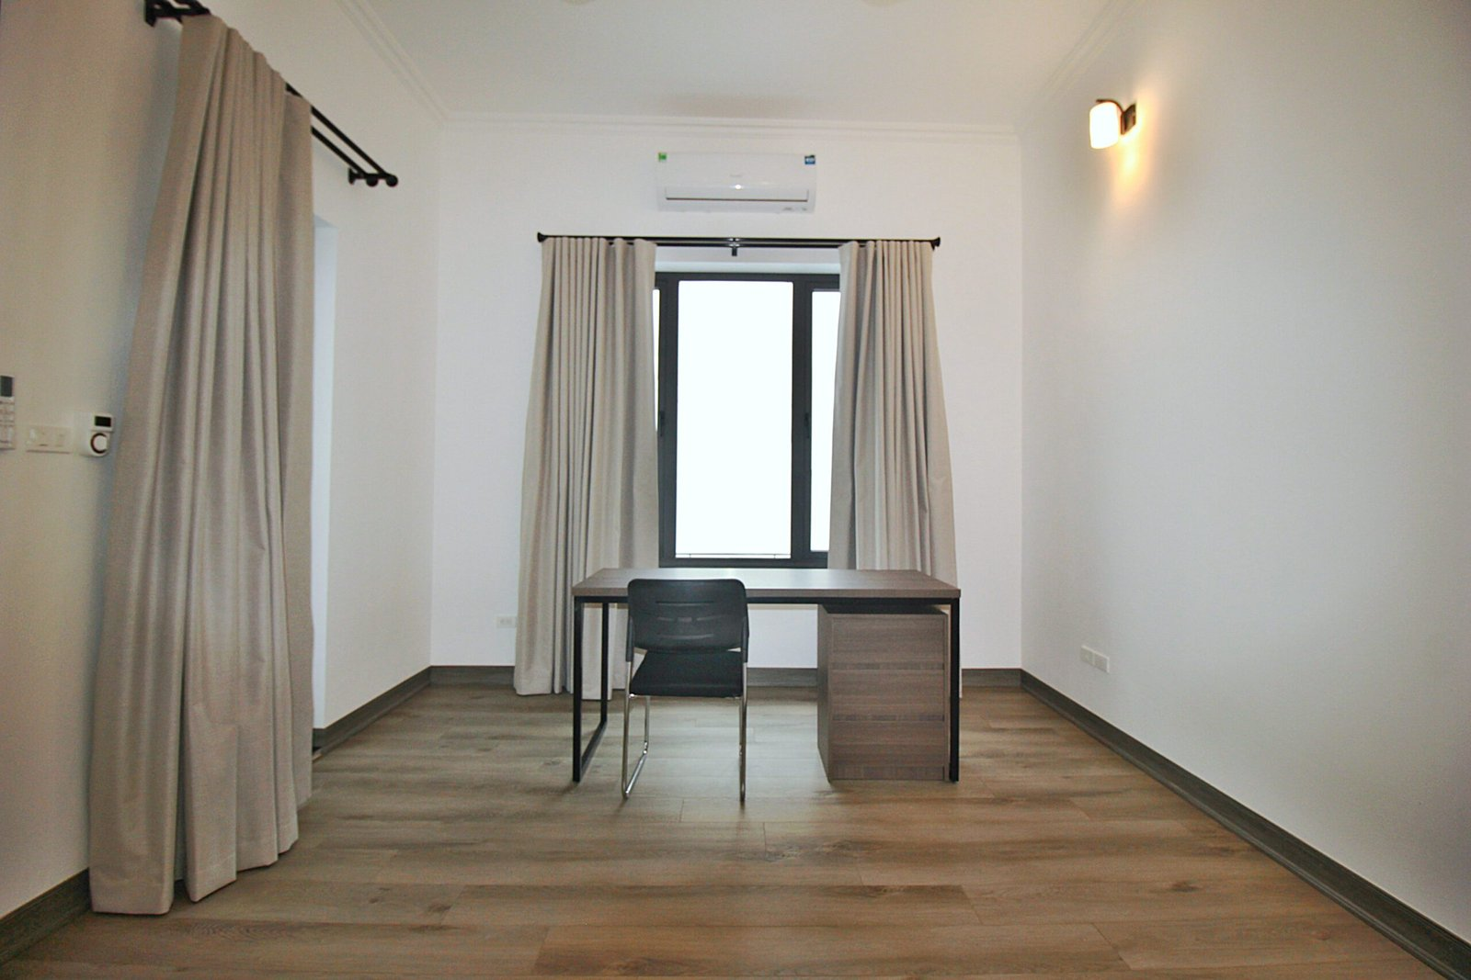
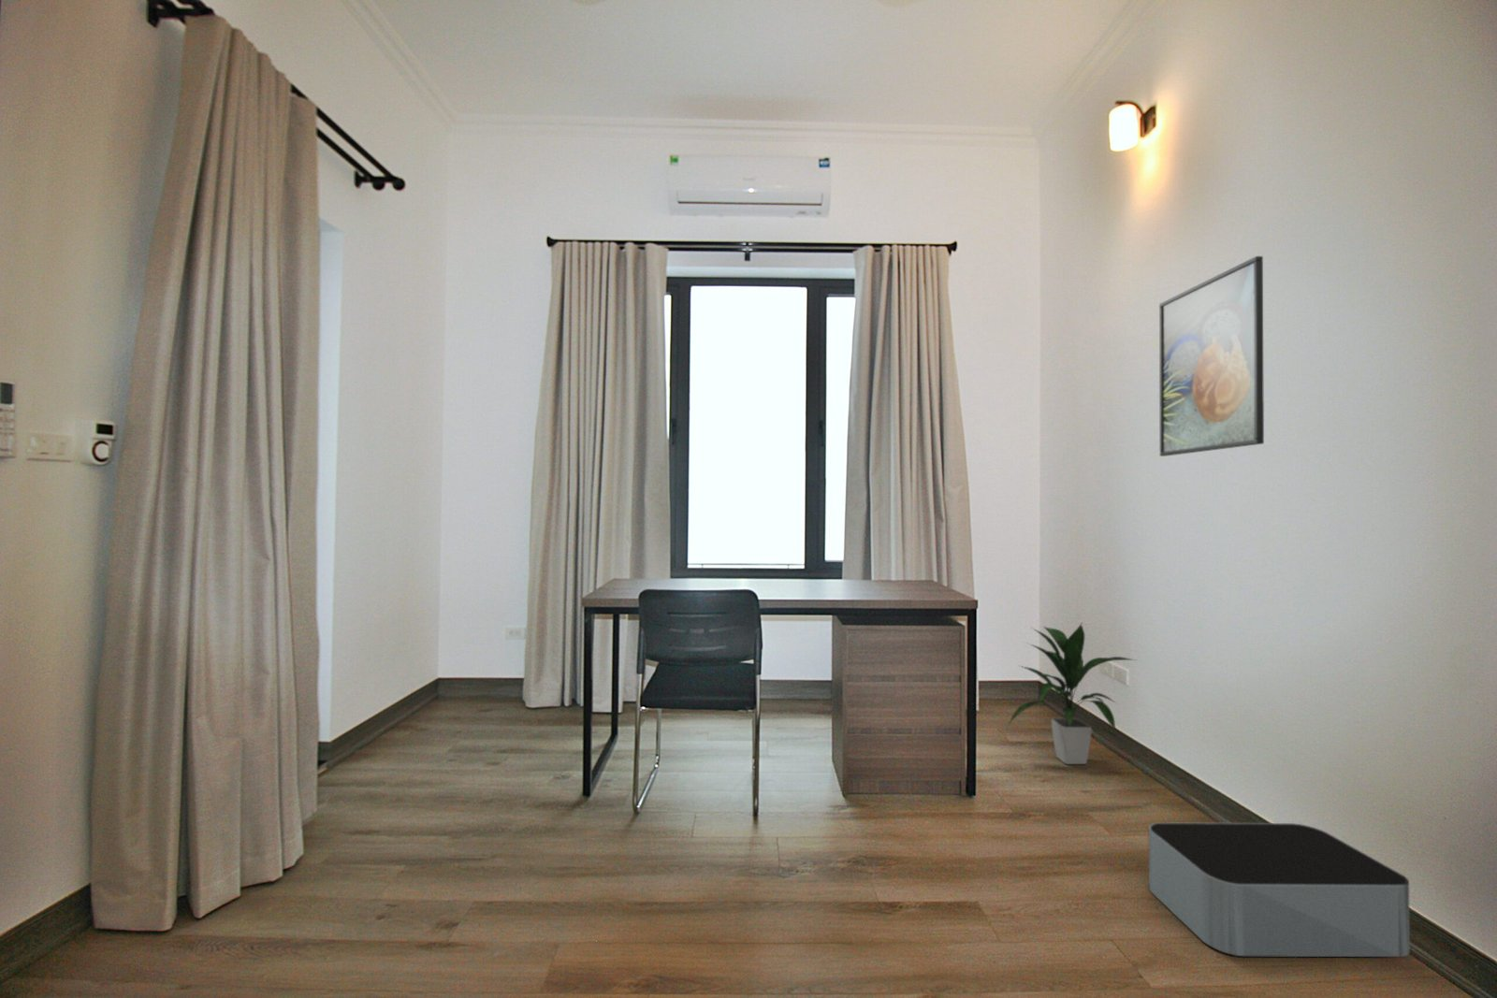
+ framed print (1206, 365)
+ indoor plant (1065, 688)
+ storage bin (1269, 883)
